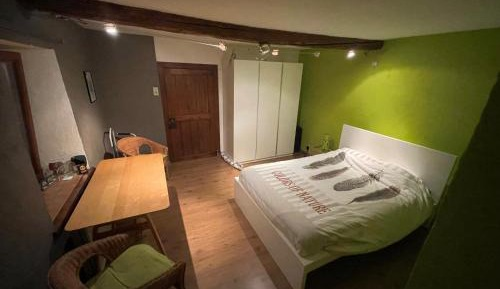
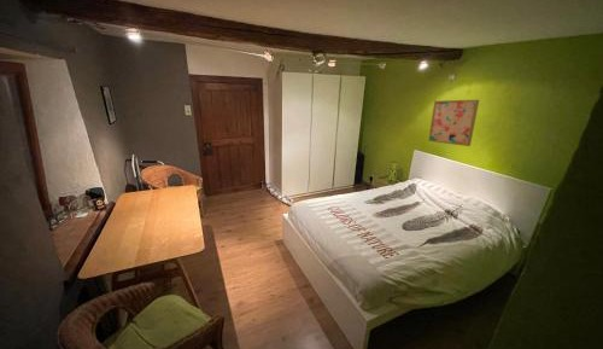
+ wall art (451, 122)
